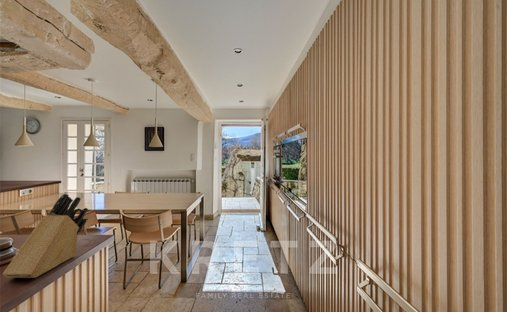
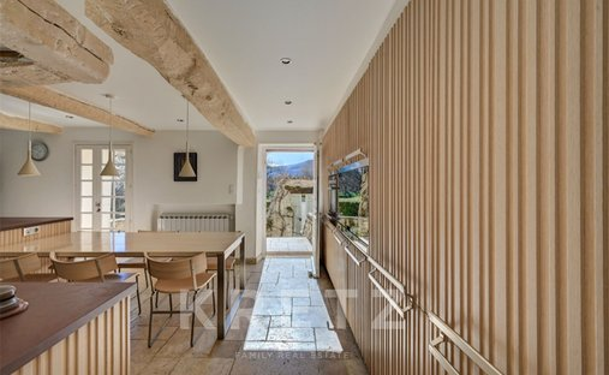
- knife block (53, 229)
